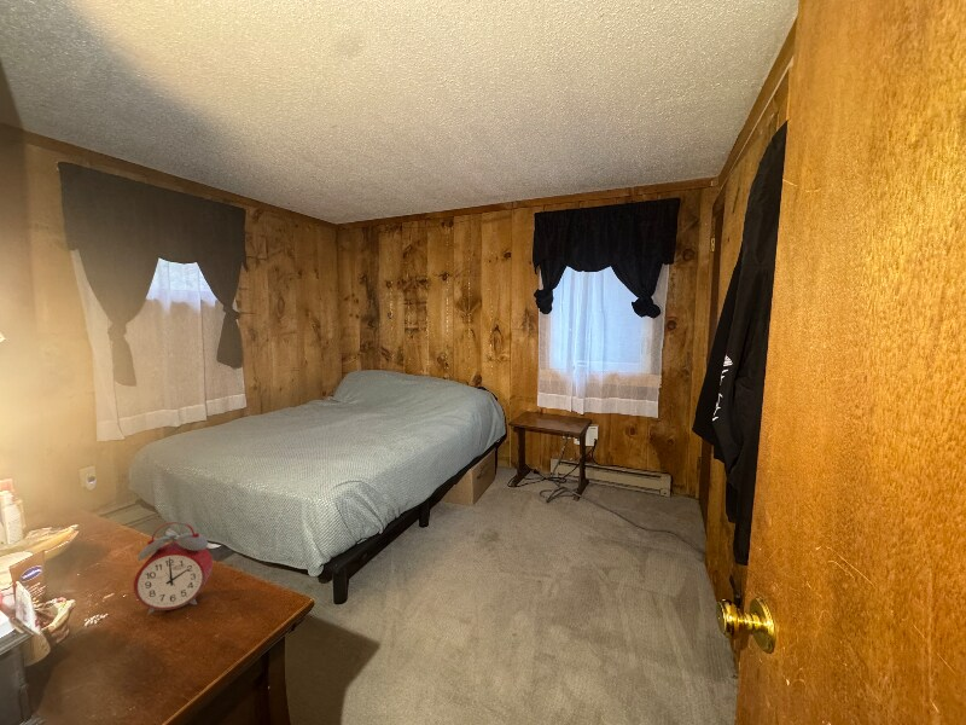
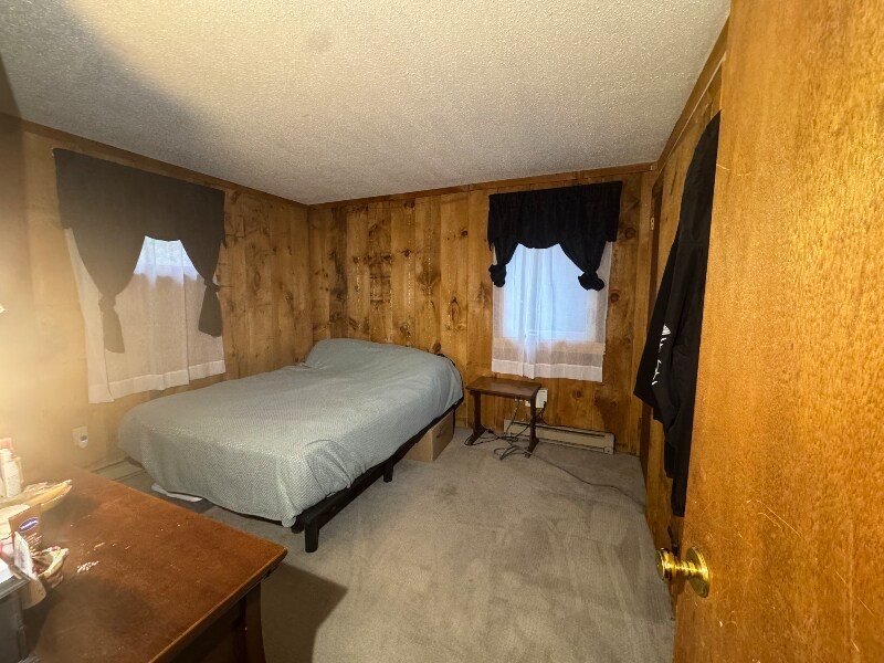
- alarm clock (174, 562)
